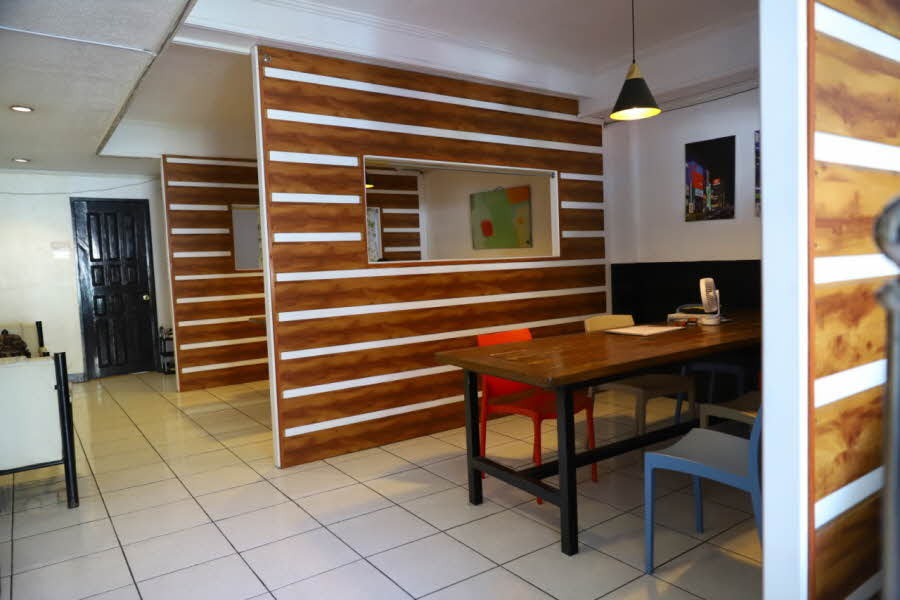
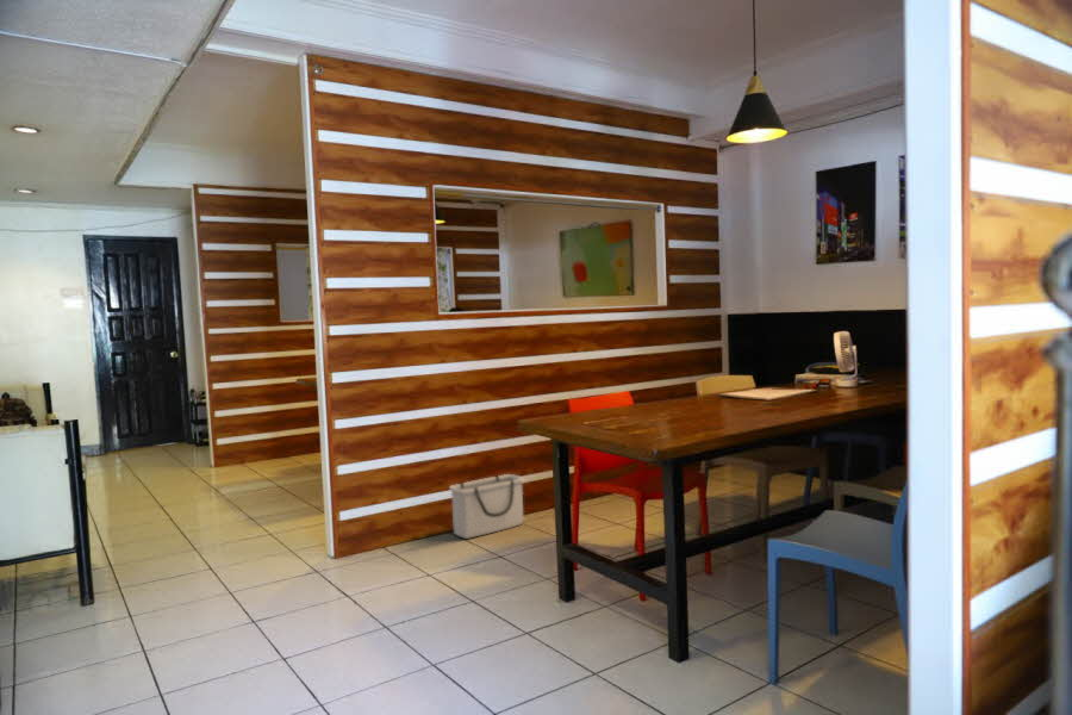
+ storage bin (487, 505)
